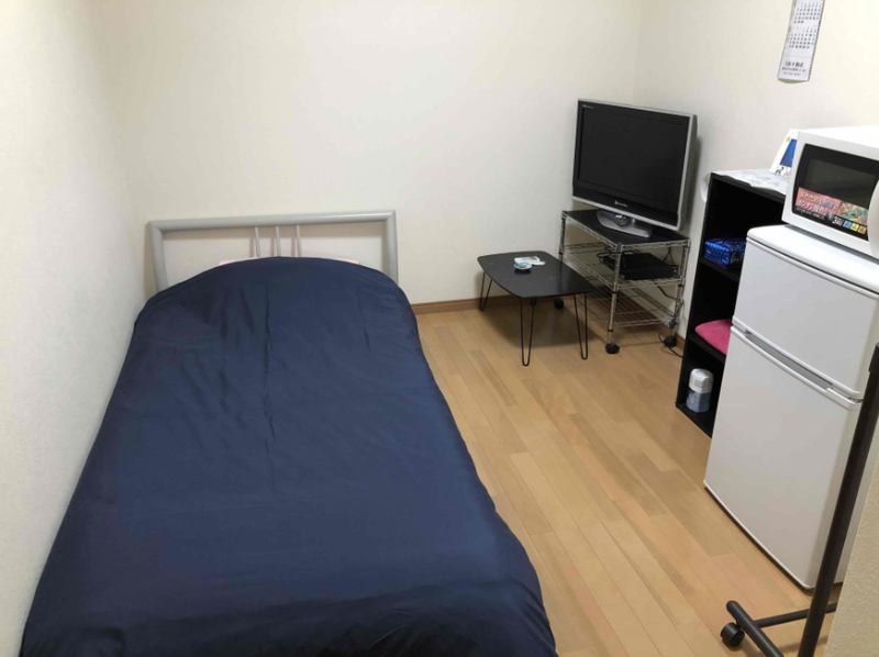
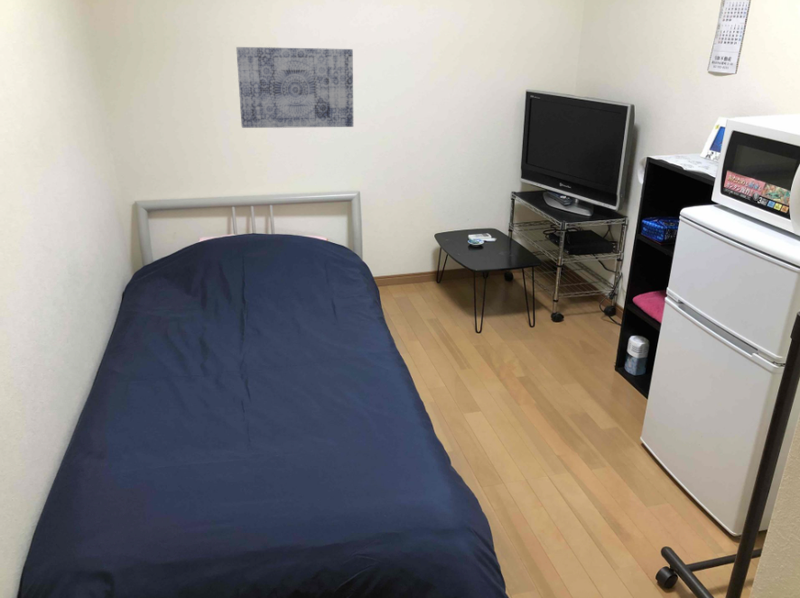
+ wall art (297, 88)
